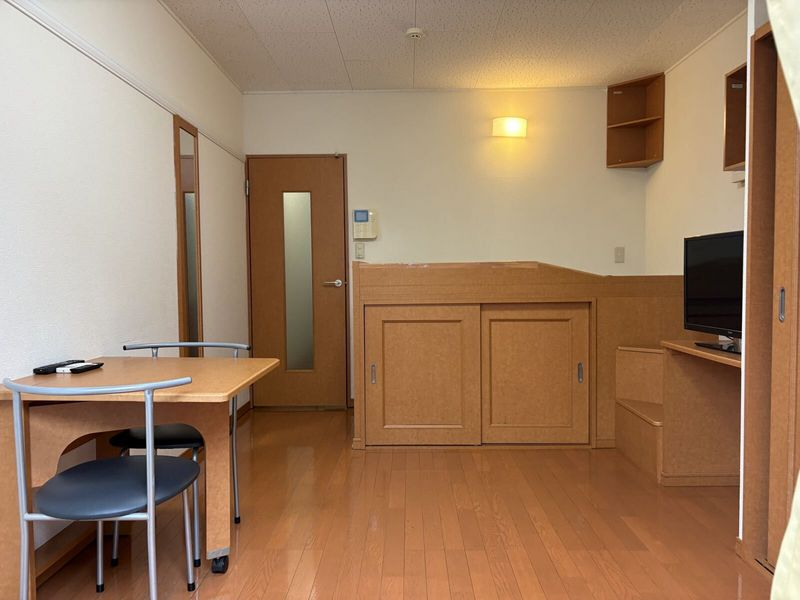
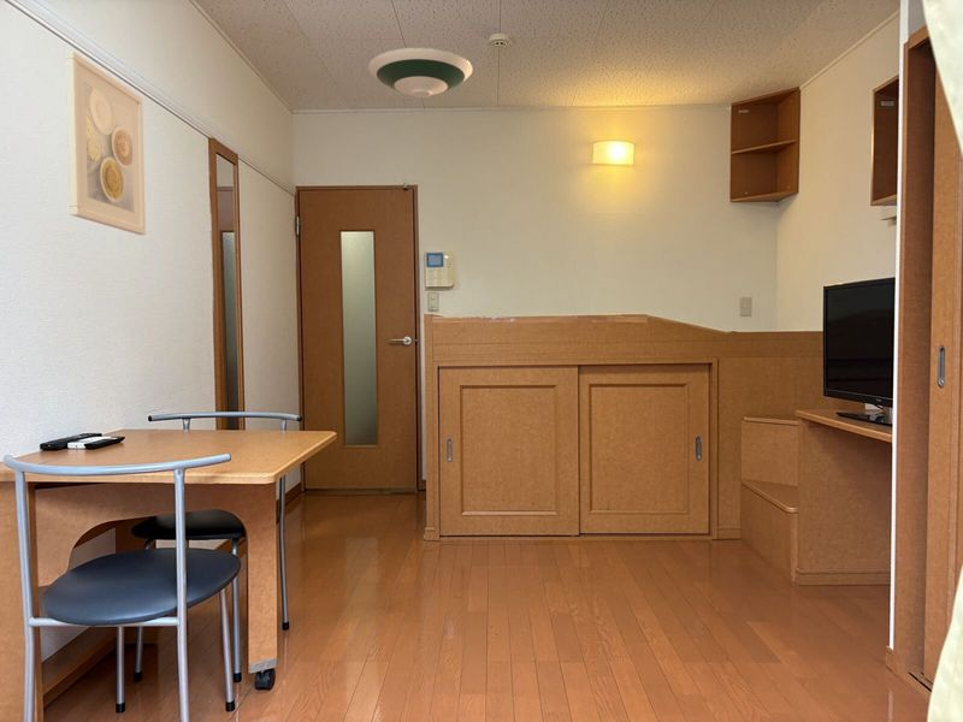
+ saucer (420, 82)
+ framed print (108, 150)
